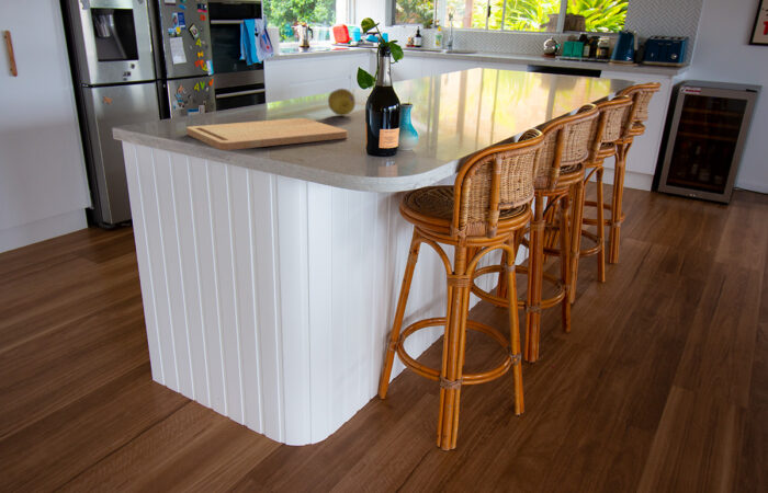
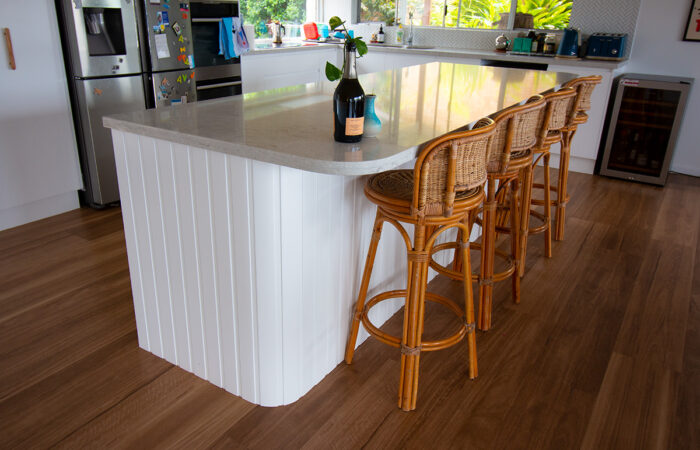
- cutting board (268, 131)
- fruit (341, 102)
